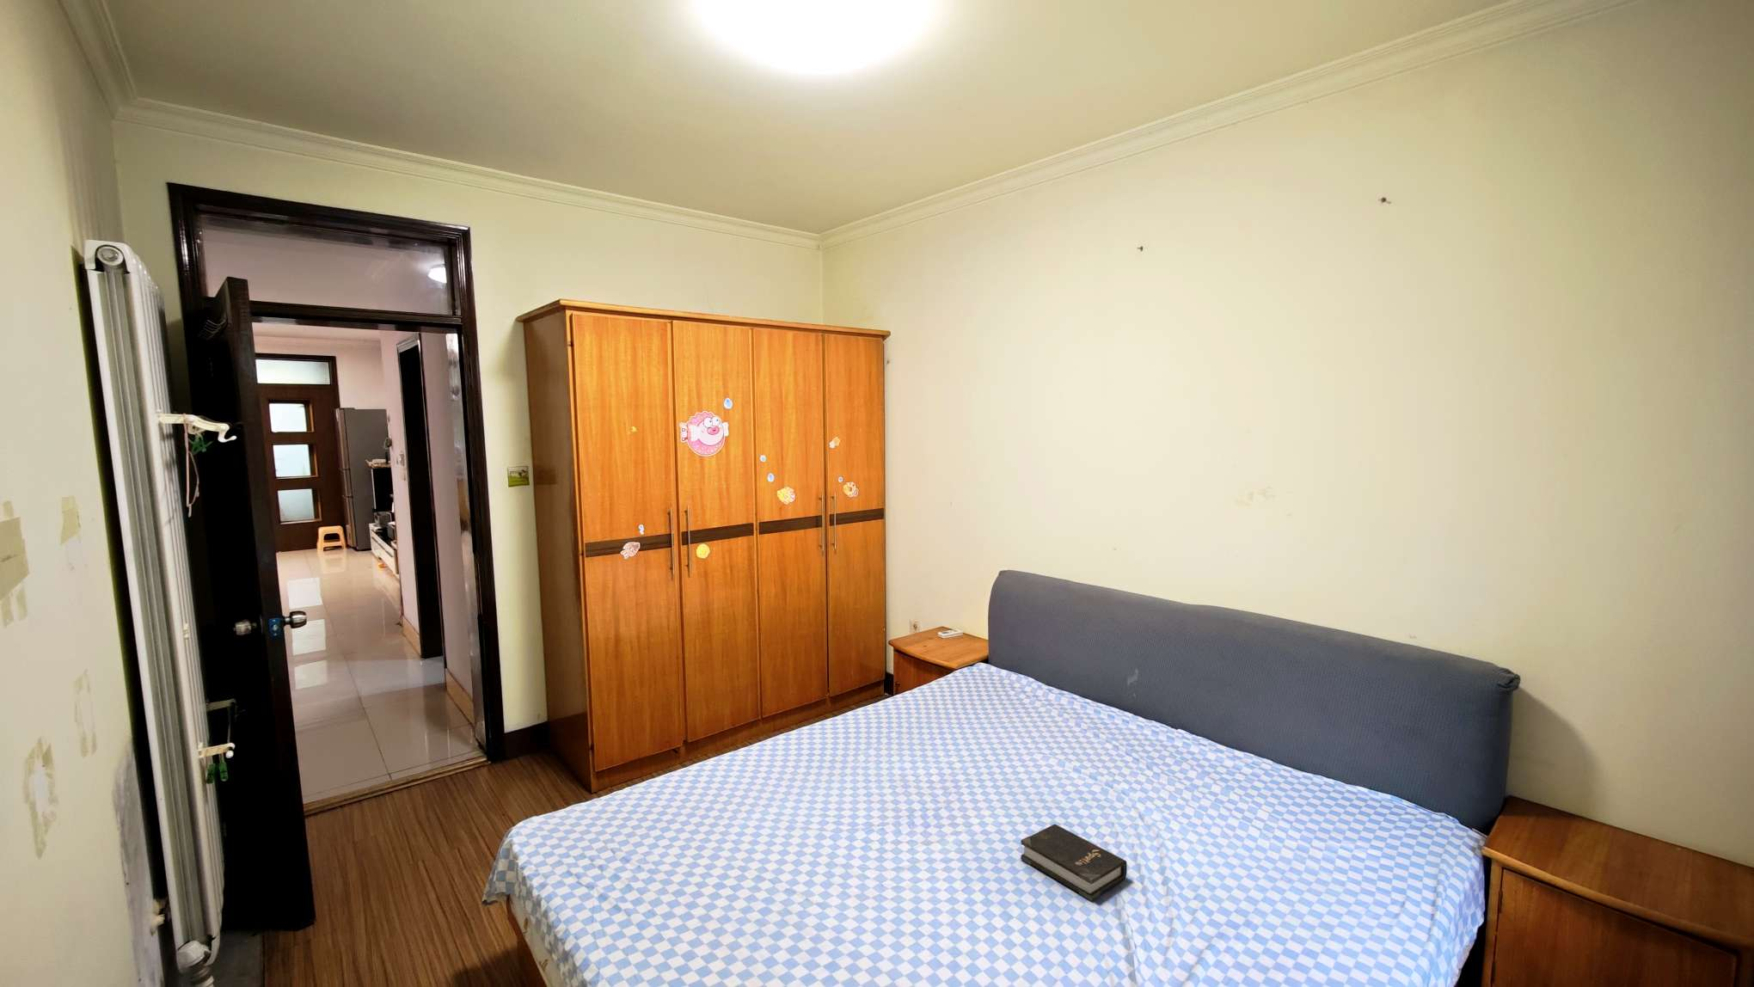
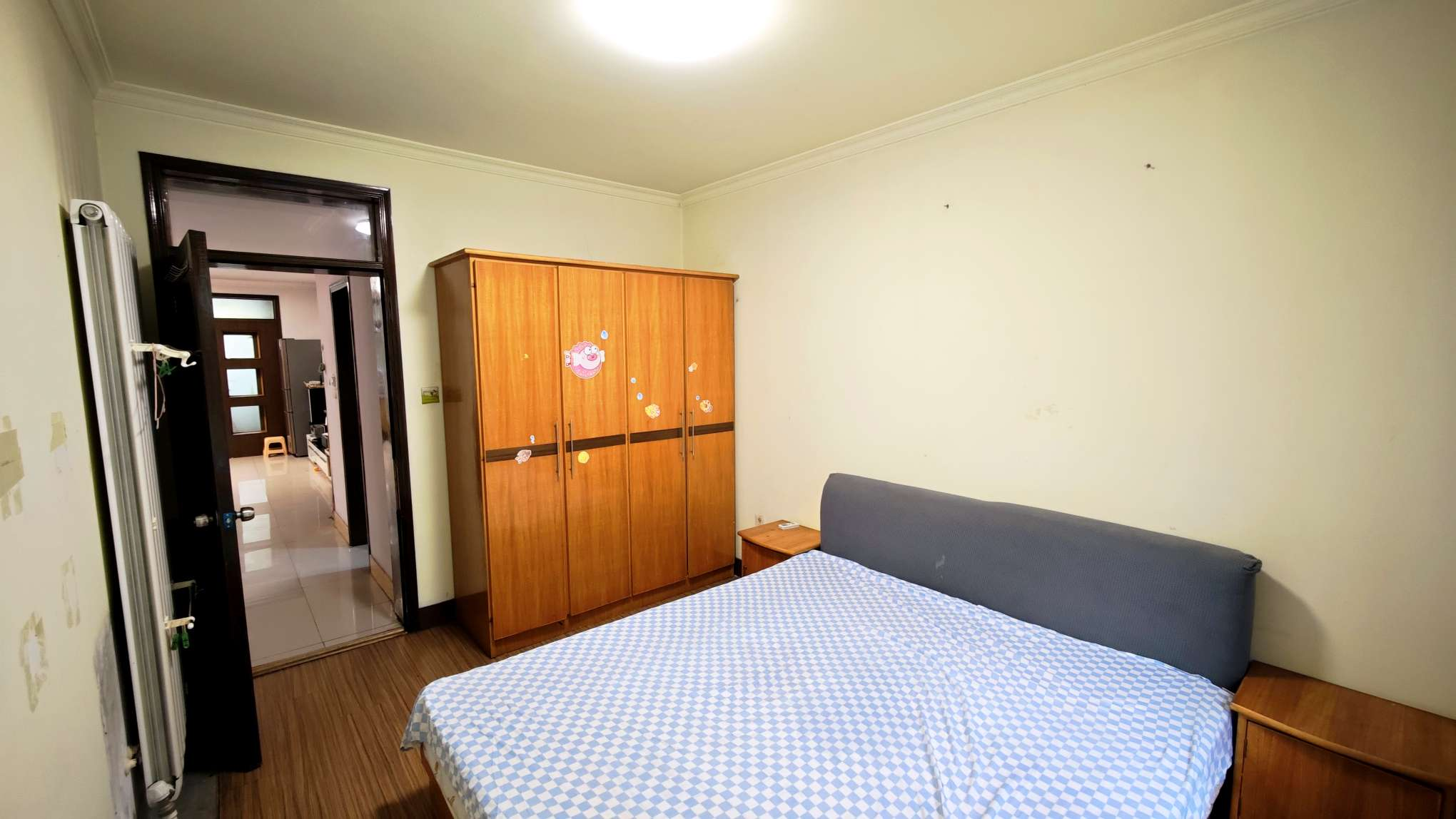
- hardback book (1072, 858)
